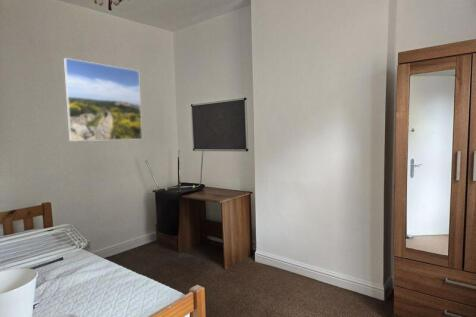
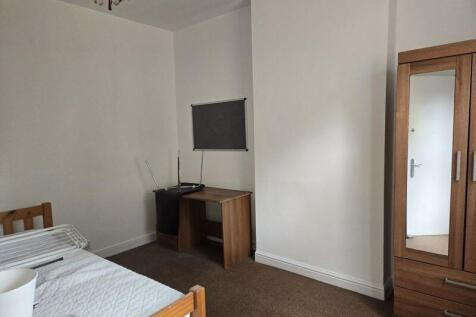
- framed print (107, 103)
